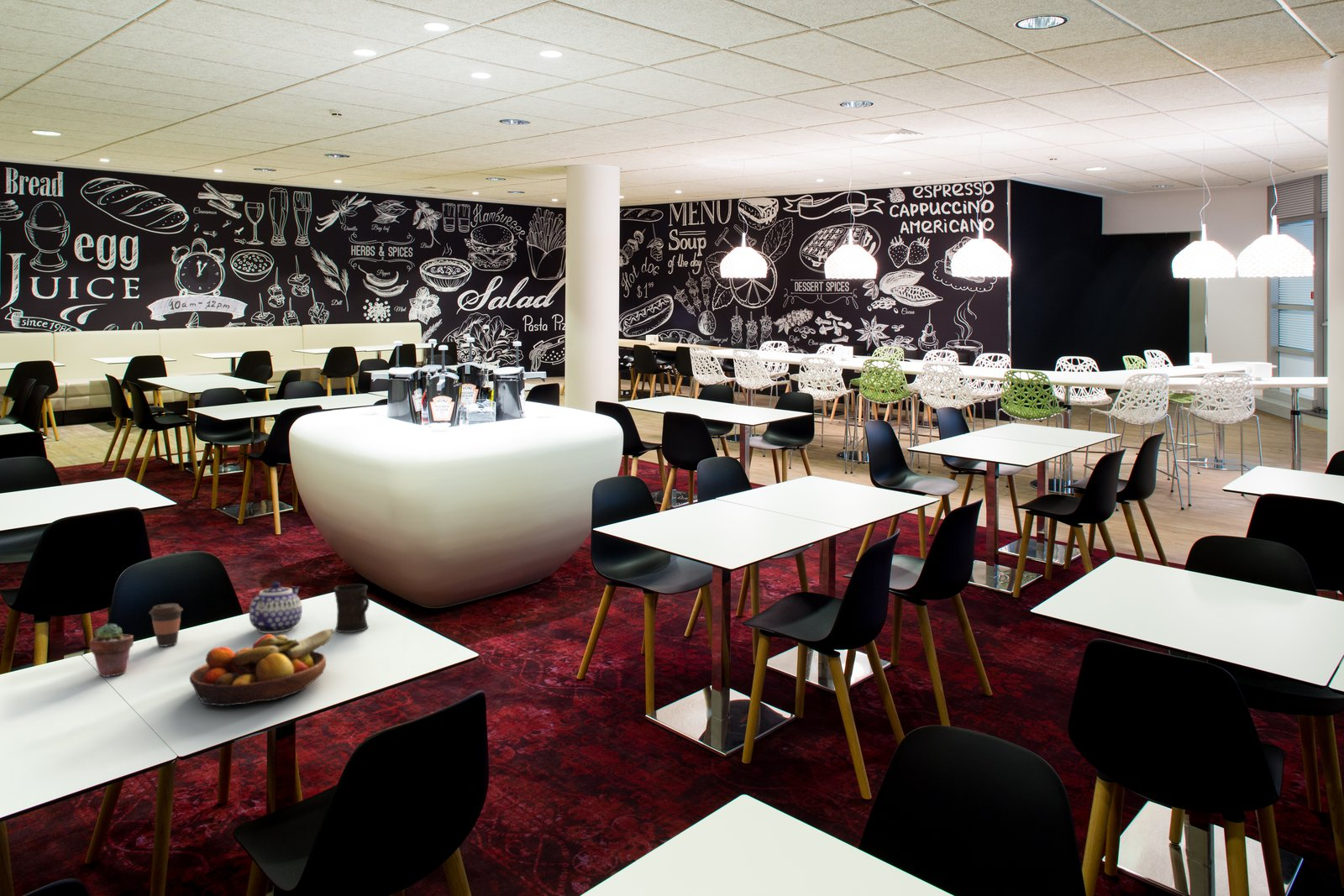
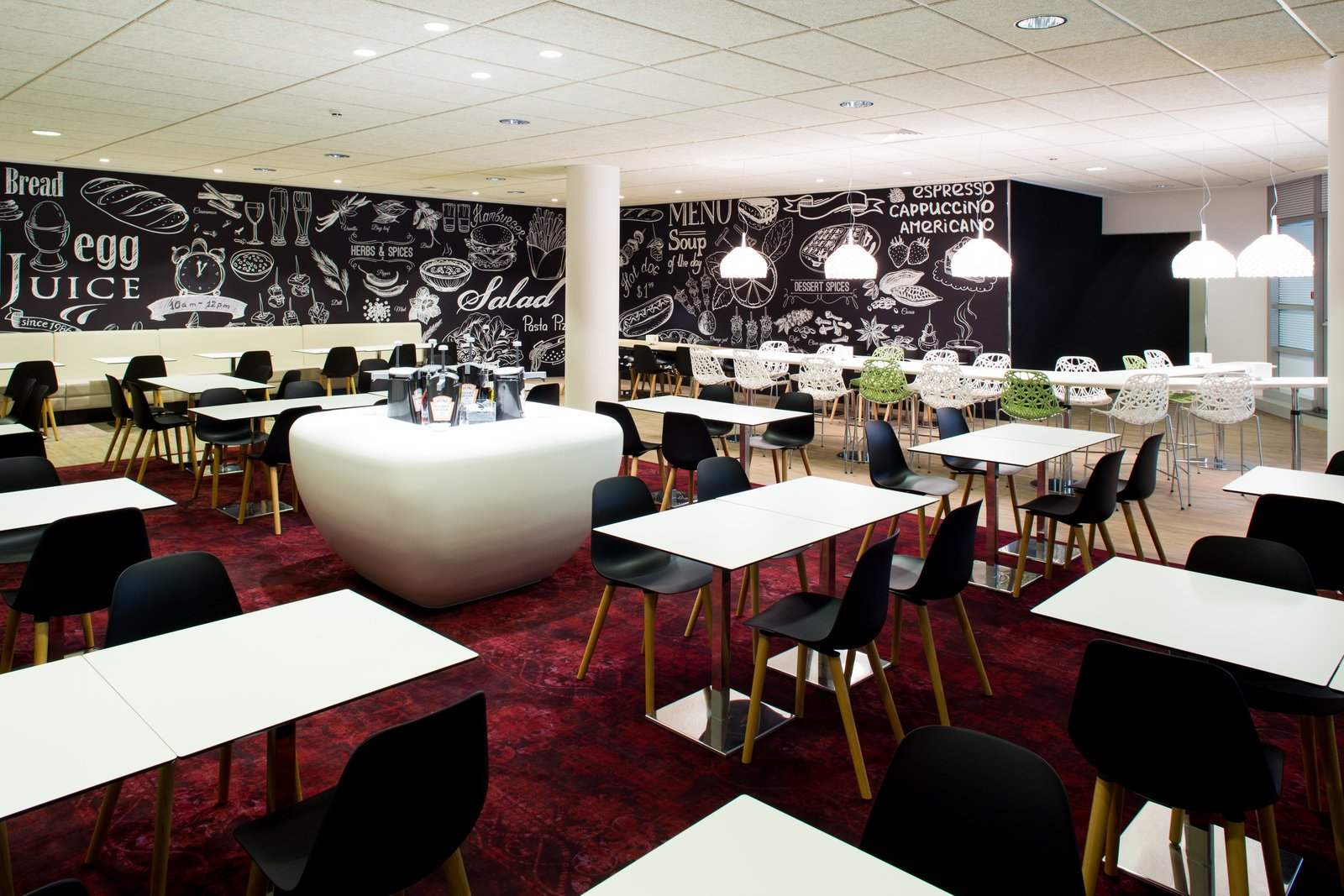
- potted succulent (112, 647)
- fruit bowl (260, 660)
- teapot (276, 605)
- mug (352, 608)
- coffee cup (166, 625)
